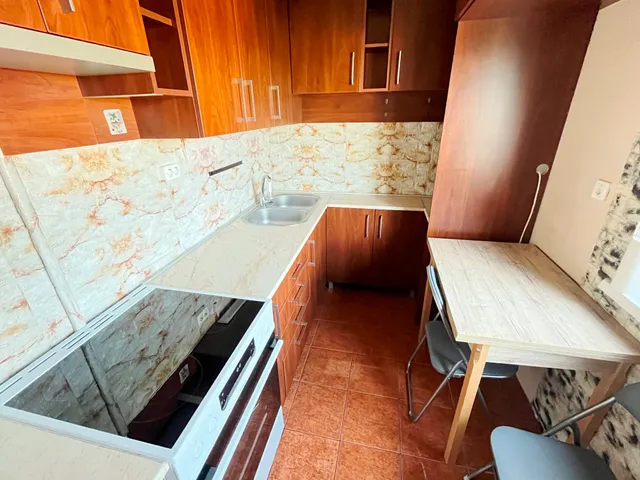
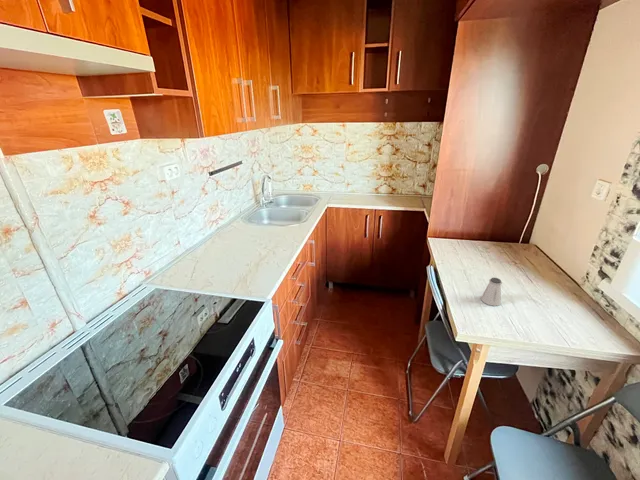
+ saltshaker (493, 290)
